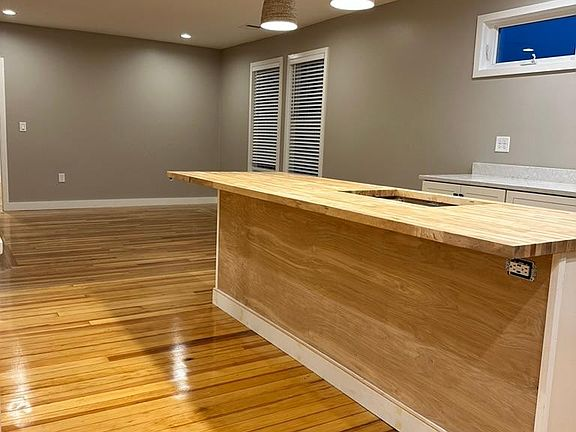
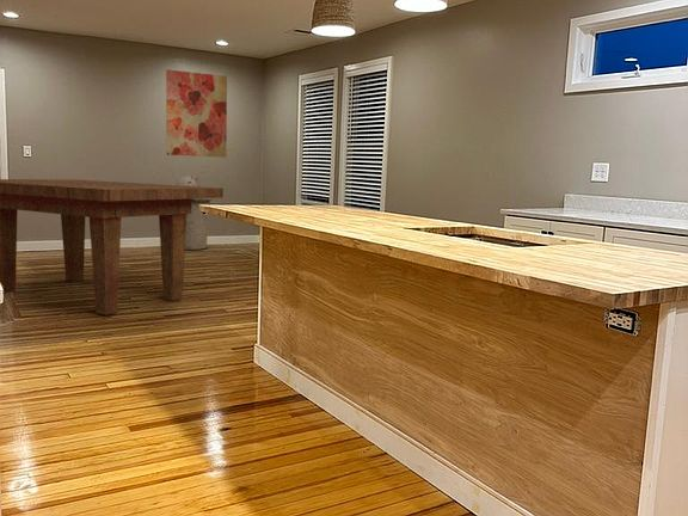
+ dining table (91, 239)
+ wall art (197, 115)
+ trash can (191, 211)
